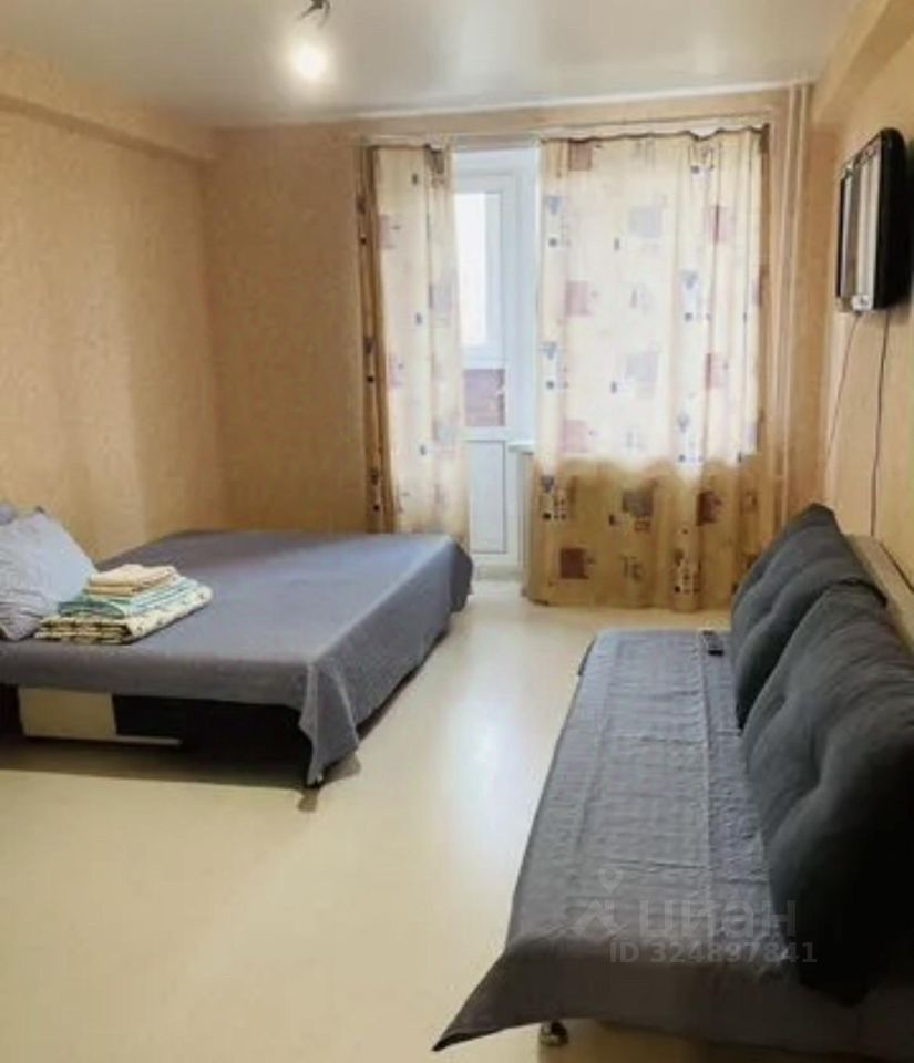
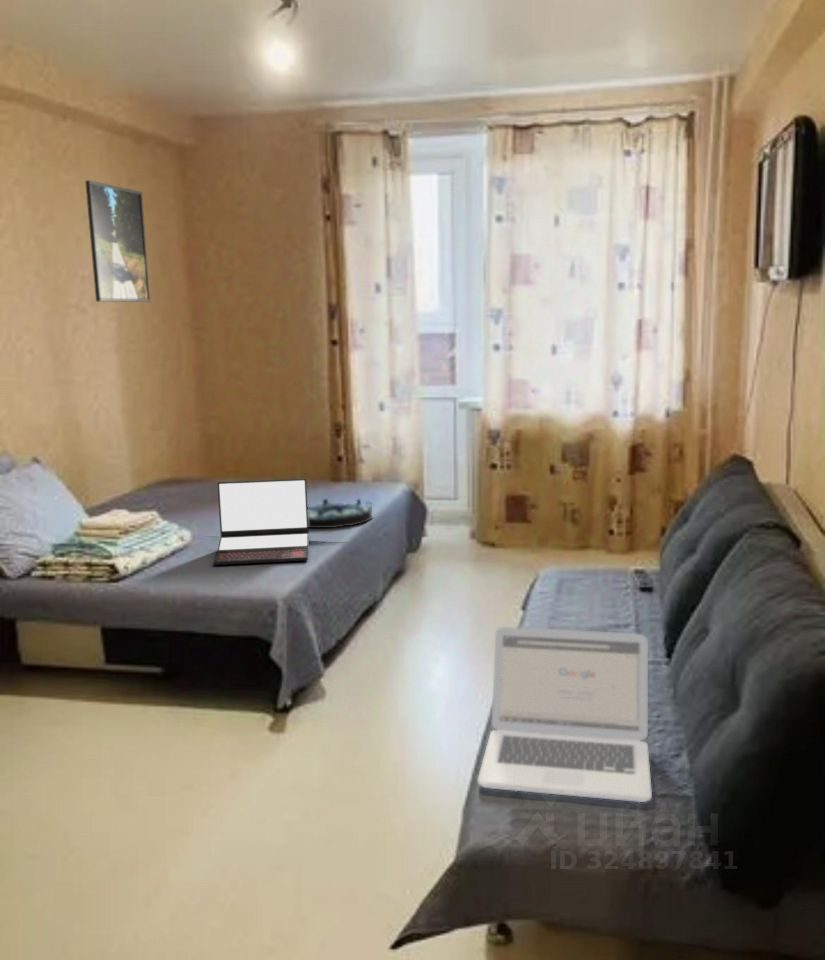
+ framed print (119, 244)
+ laptop (566, 707)
+ serving tray (333, 510)
+ laptop (261, 520)
